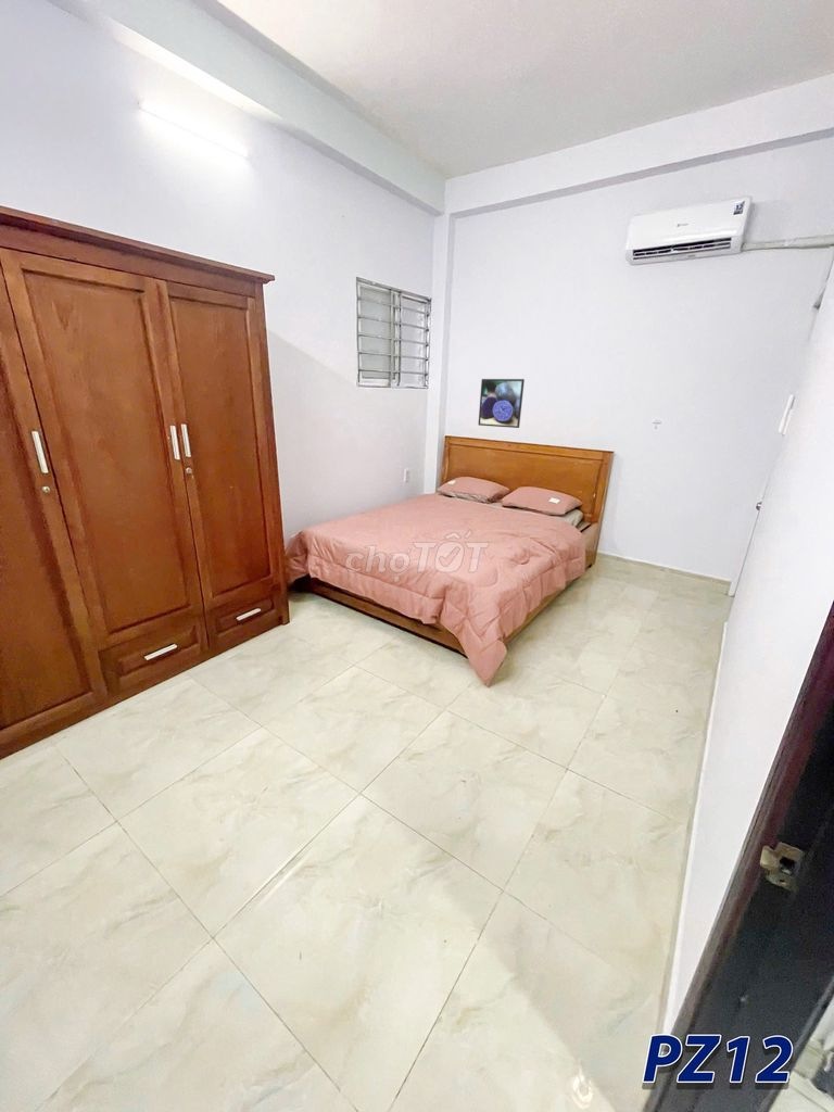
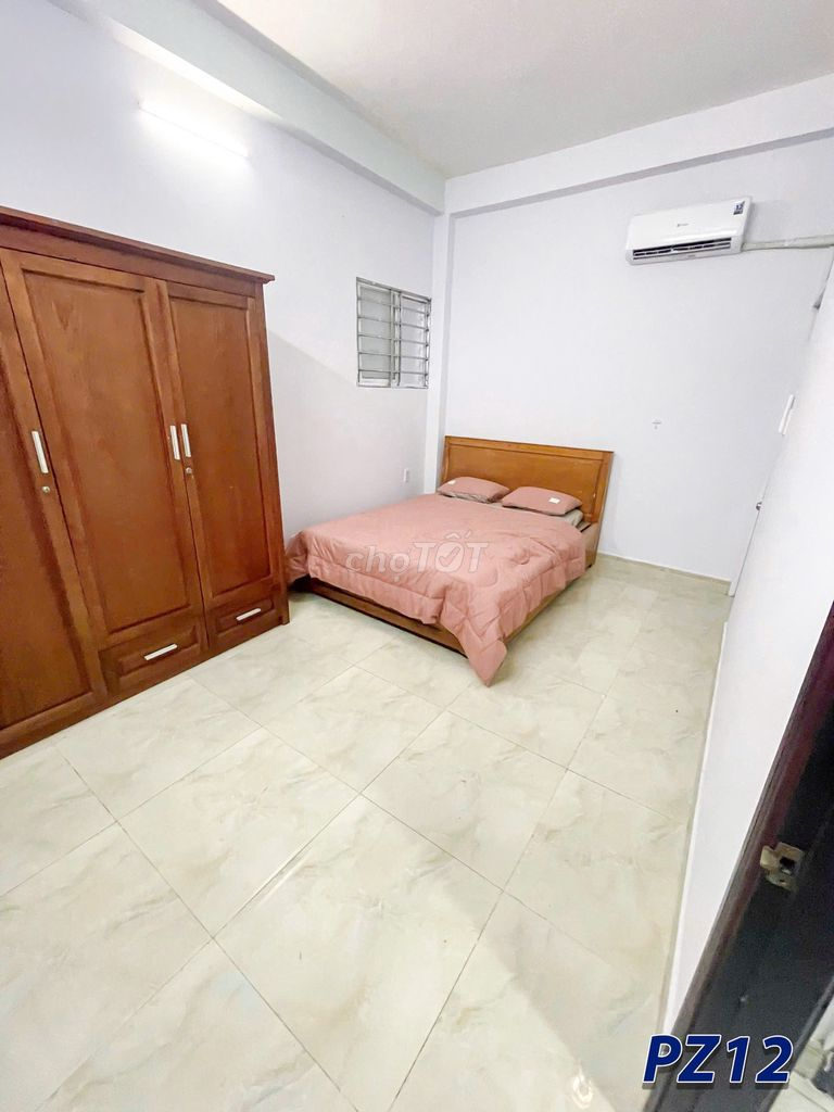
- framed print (500, 403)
